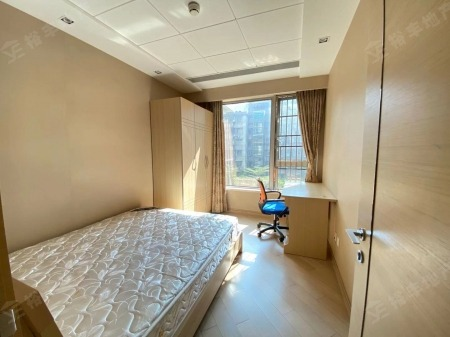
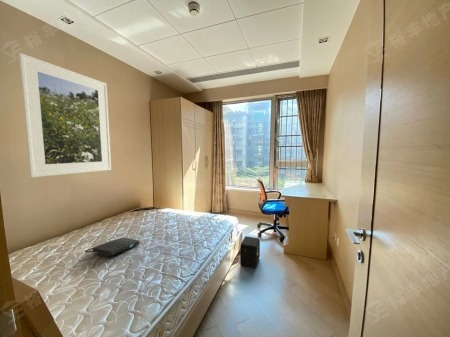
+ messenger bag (114, 246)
+ air purifier (250, 251)
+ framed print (74, 123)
